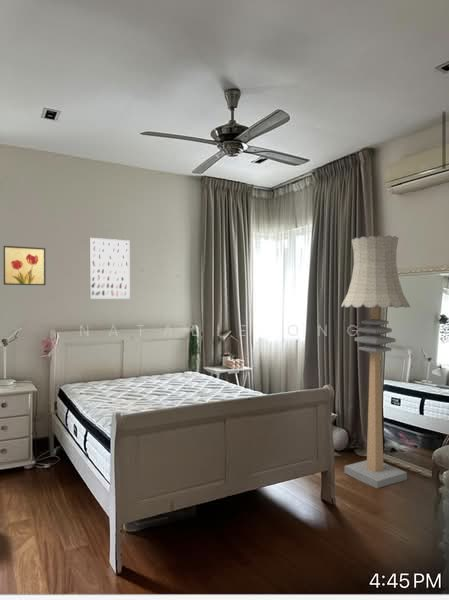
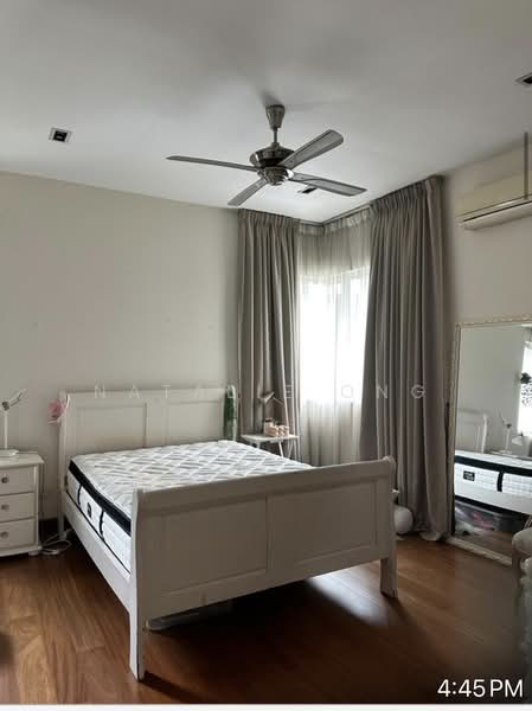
- floor lamp (374, 357)
- wall art (110, 269)
- wall art (24, 266)
